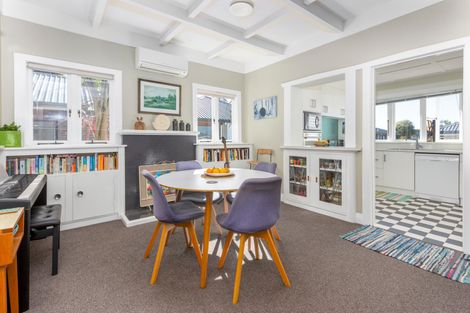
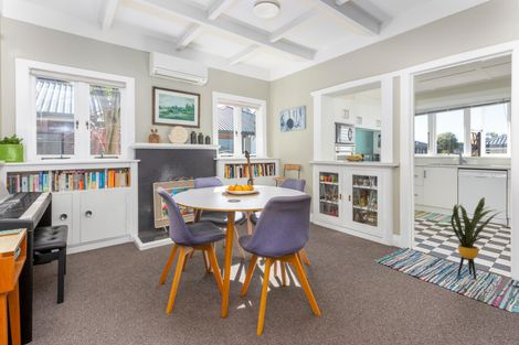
+ house plant (474, 238)
